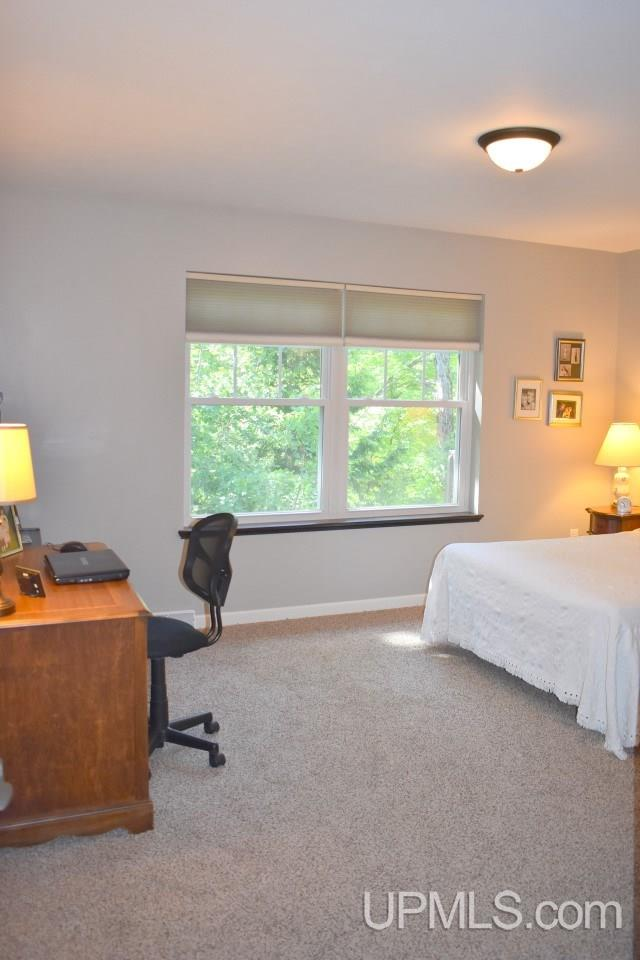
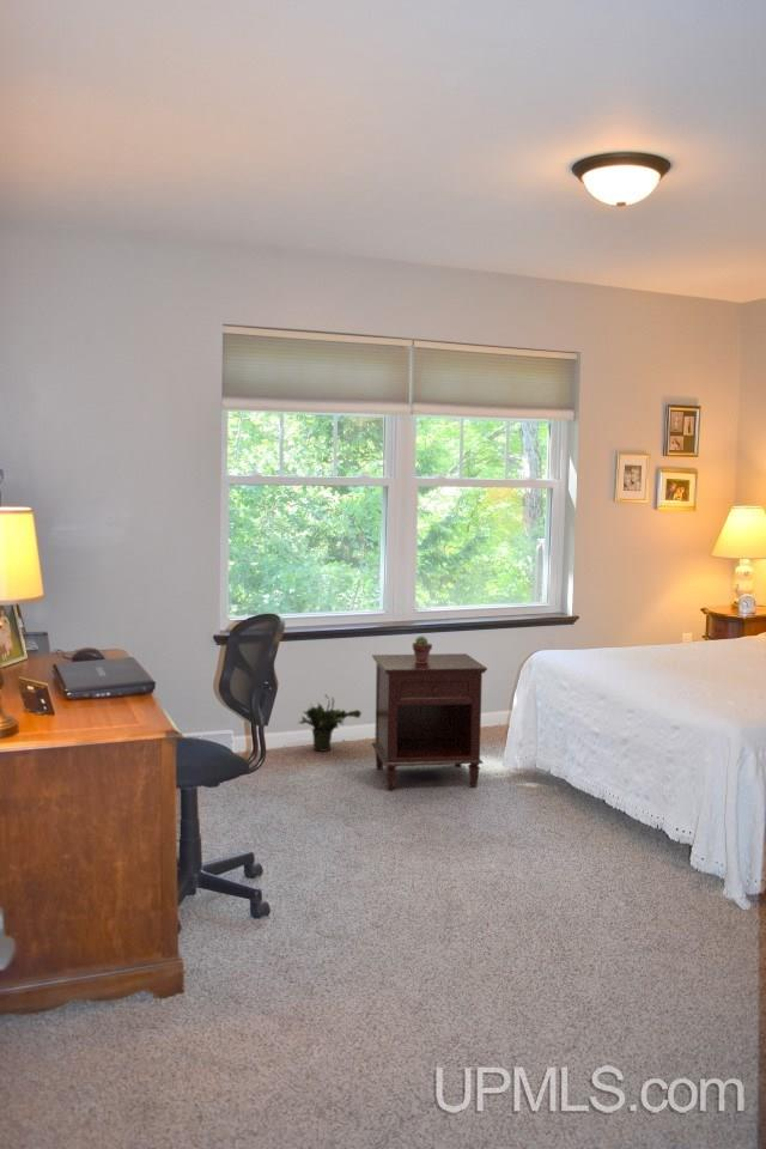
+ nightstand (426, 719)
+ potted plant (332, 721)
+ potted succulent (421, 648)
